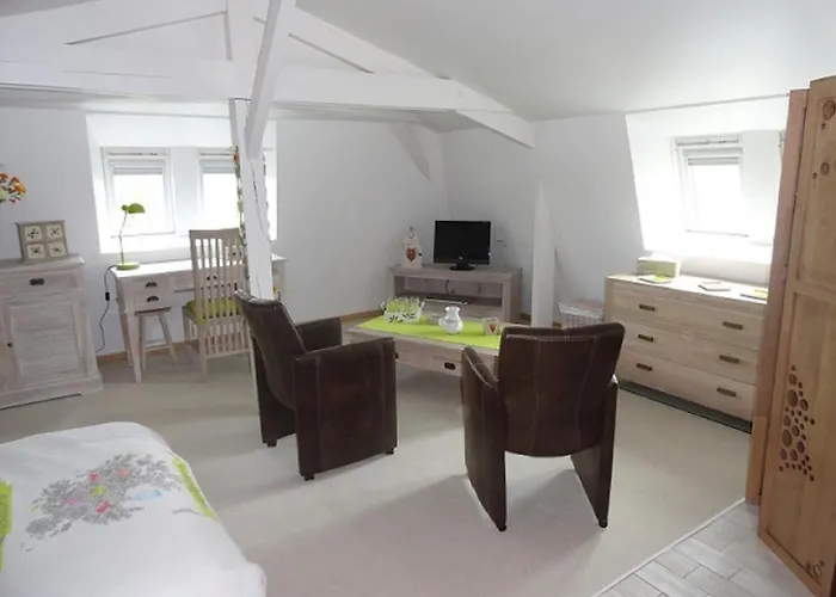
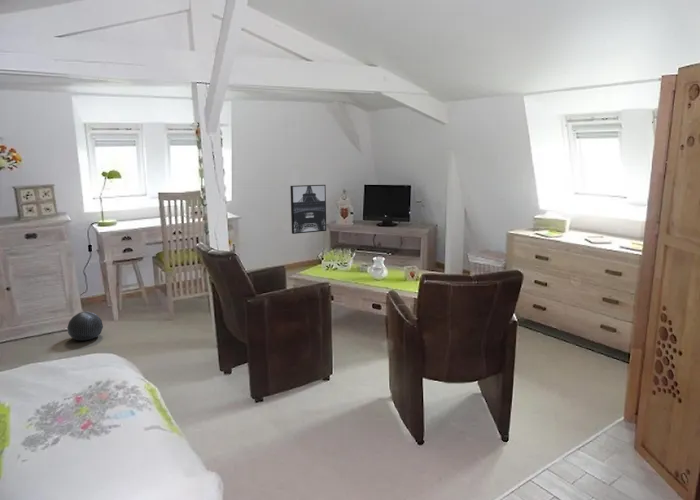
+ wall art (308, 208)
+ decorative ball (85, 325)
